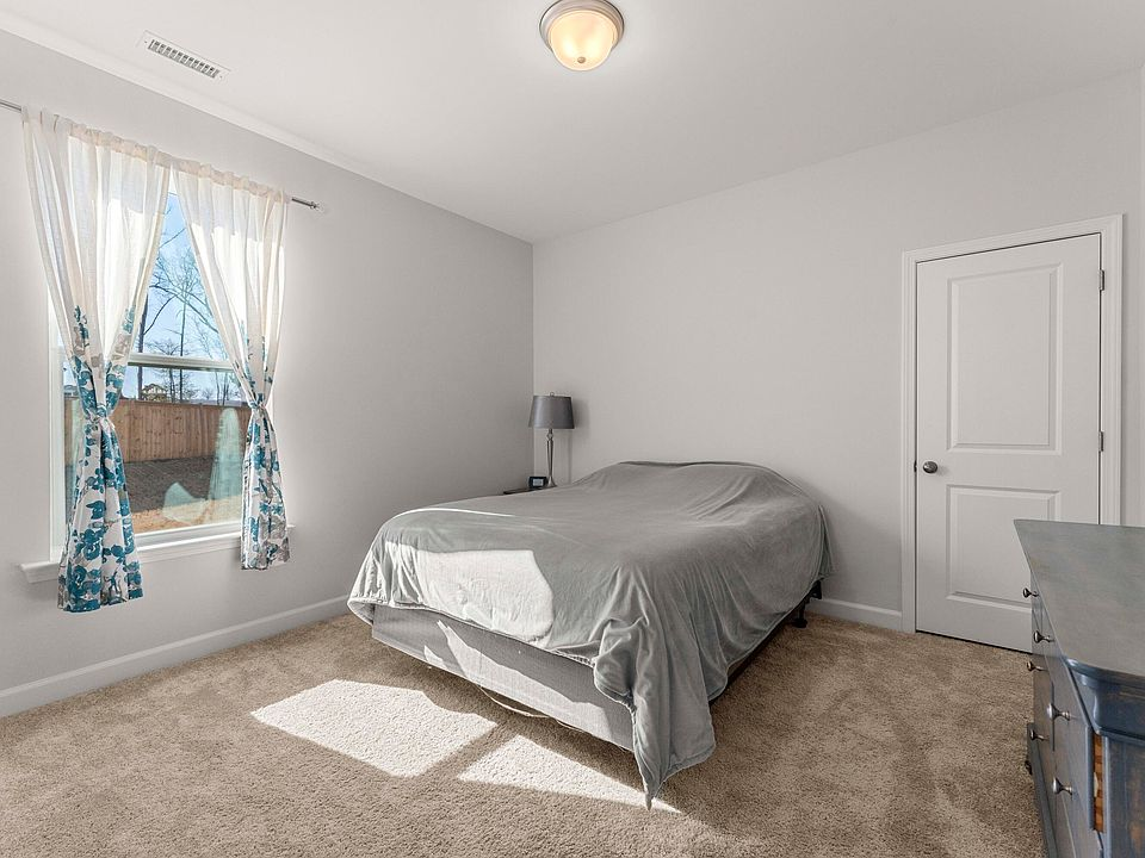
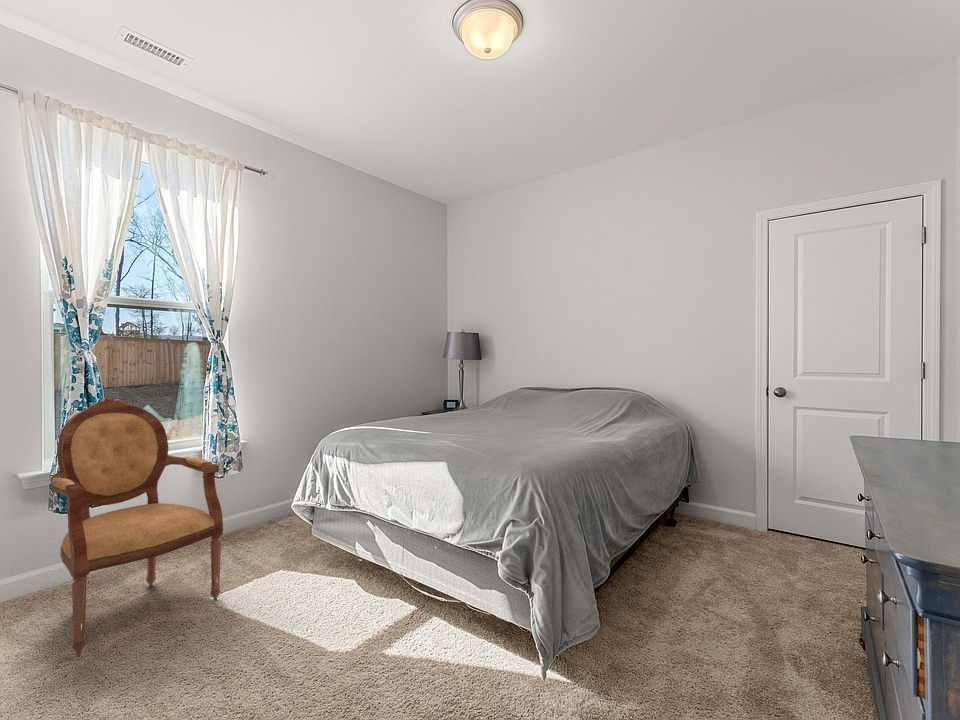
+ armchair (132, 507)
